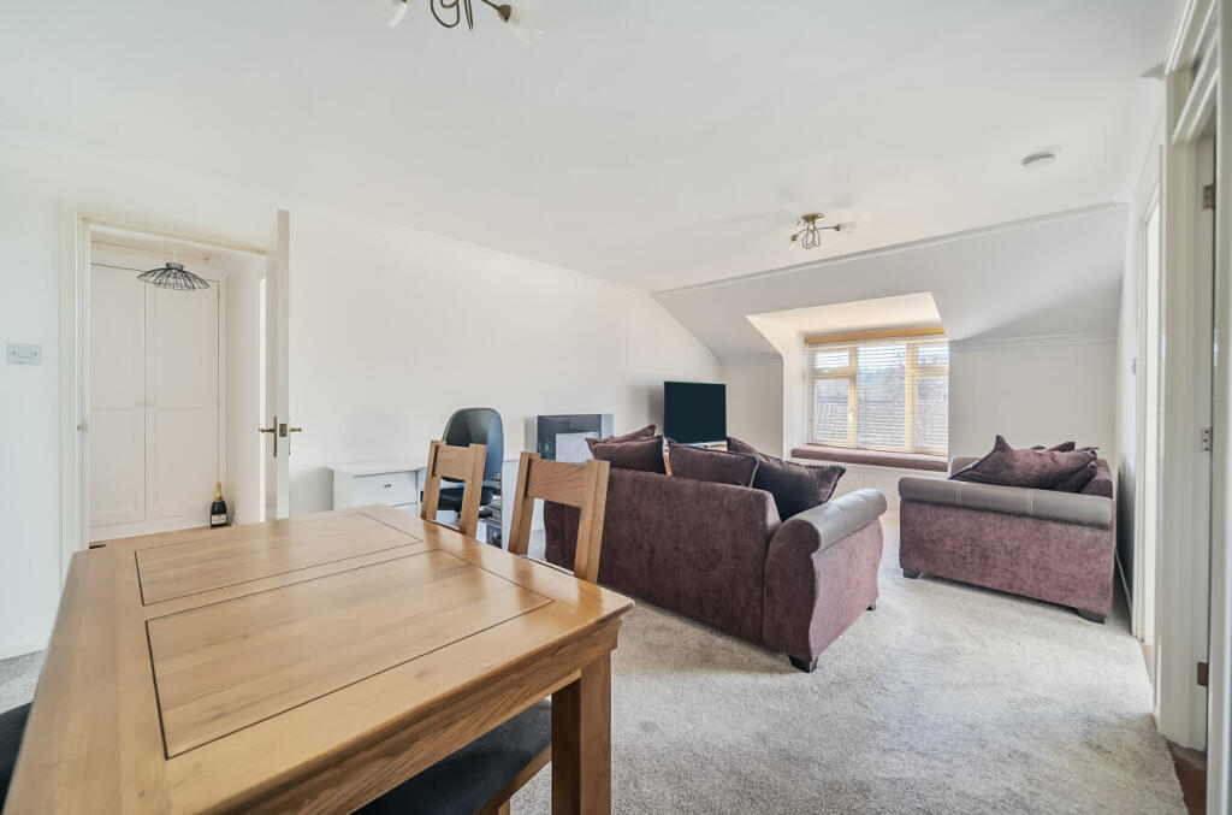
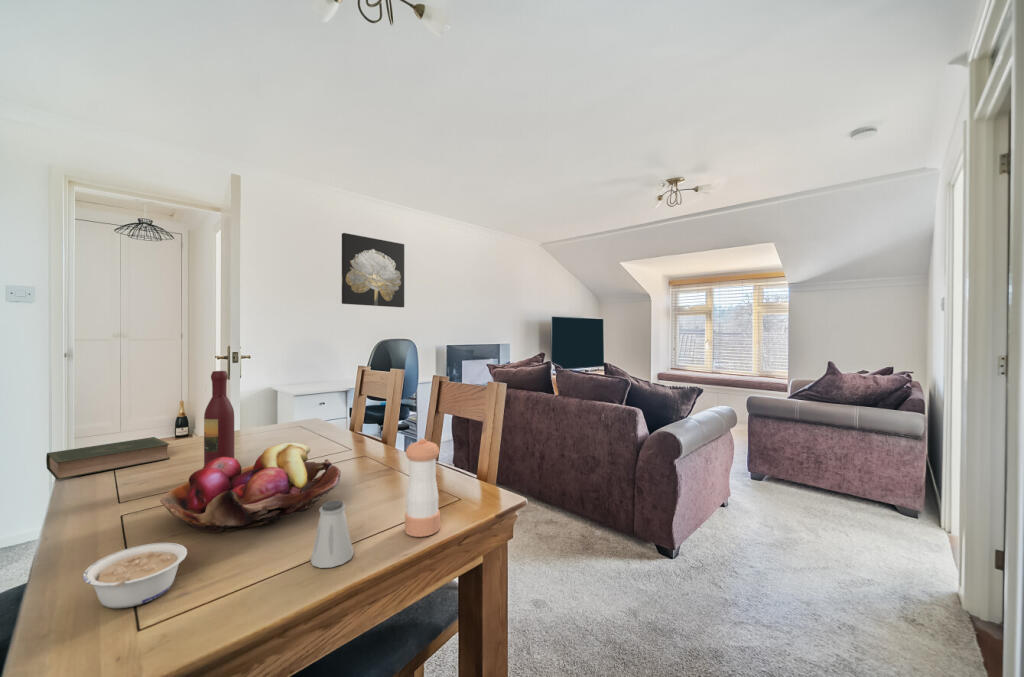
+ legume (139, 574)
+ book (110, 455)
+ wine bottle (219, 424)
+ saltshaker (332, 530)
+ pepper shaker (422, 483)
+ fruit basket (262, 480)
+ wall art (374, 272)
